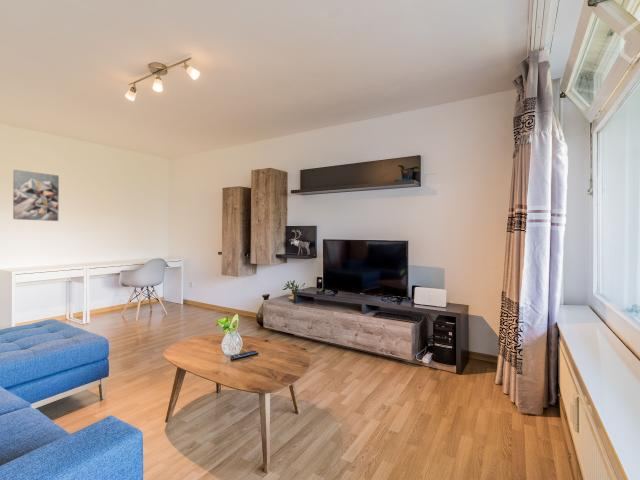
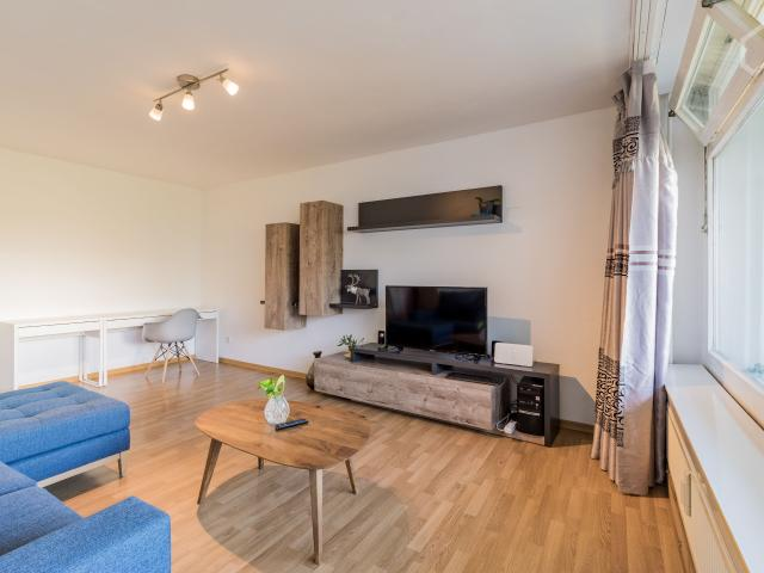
- wall art (36, 196)
